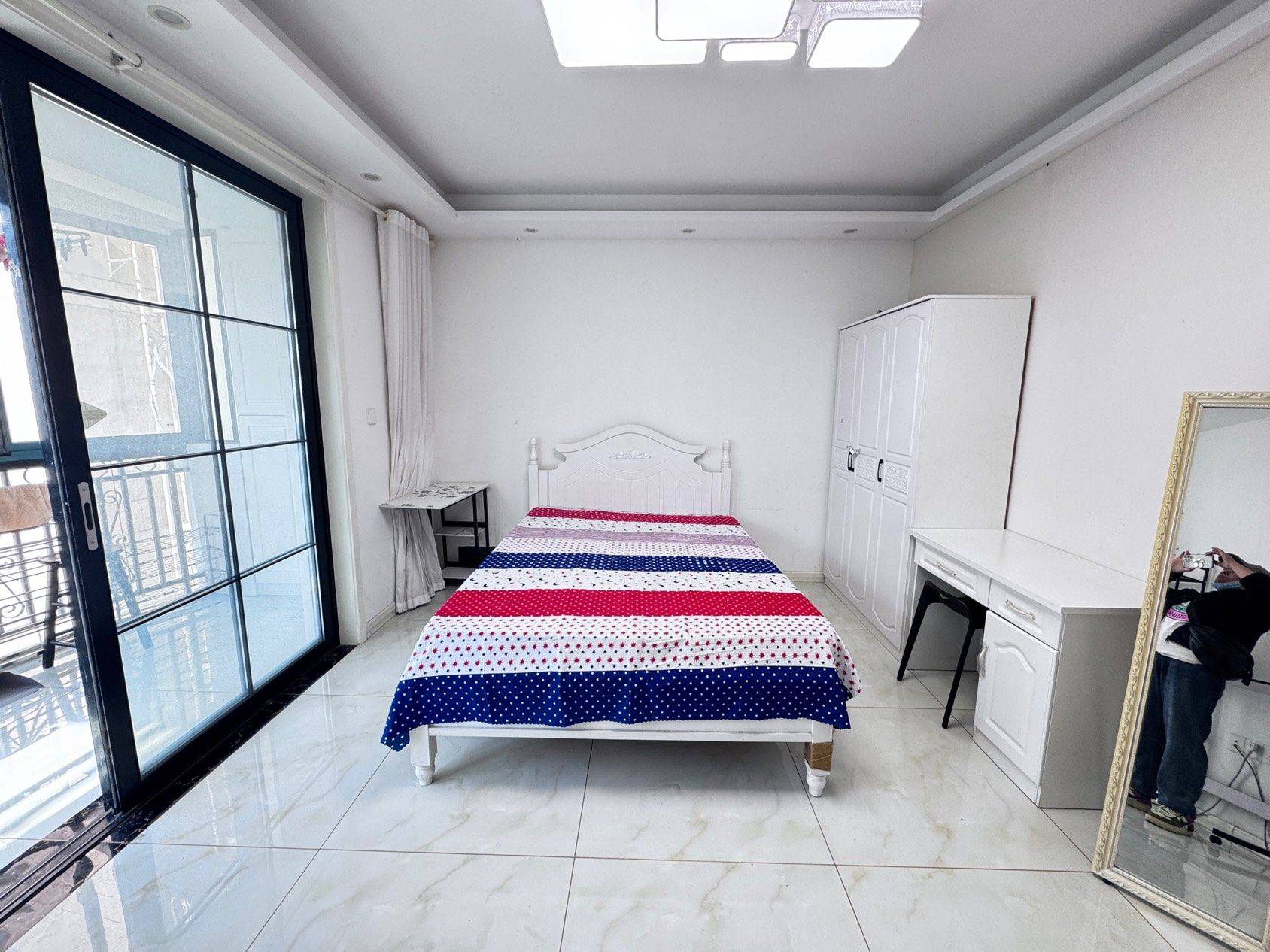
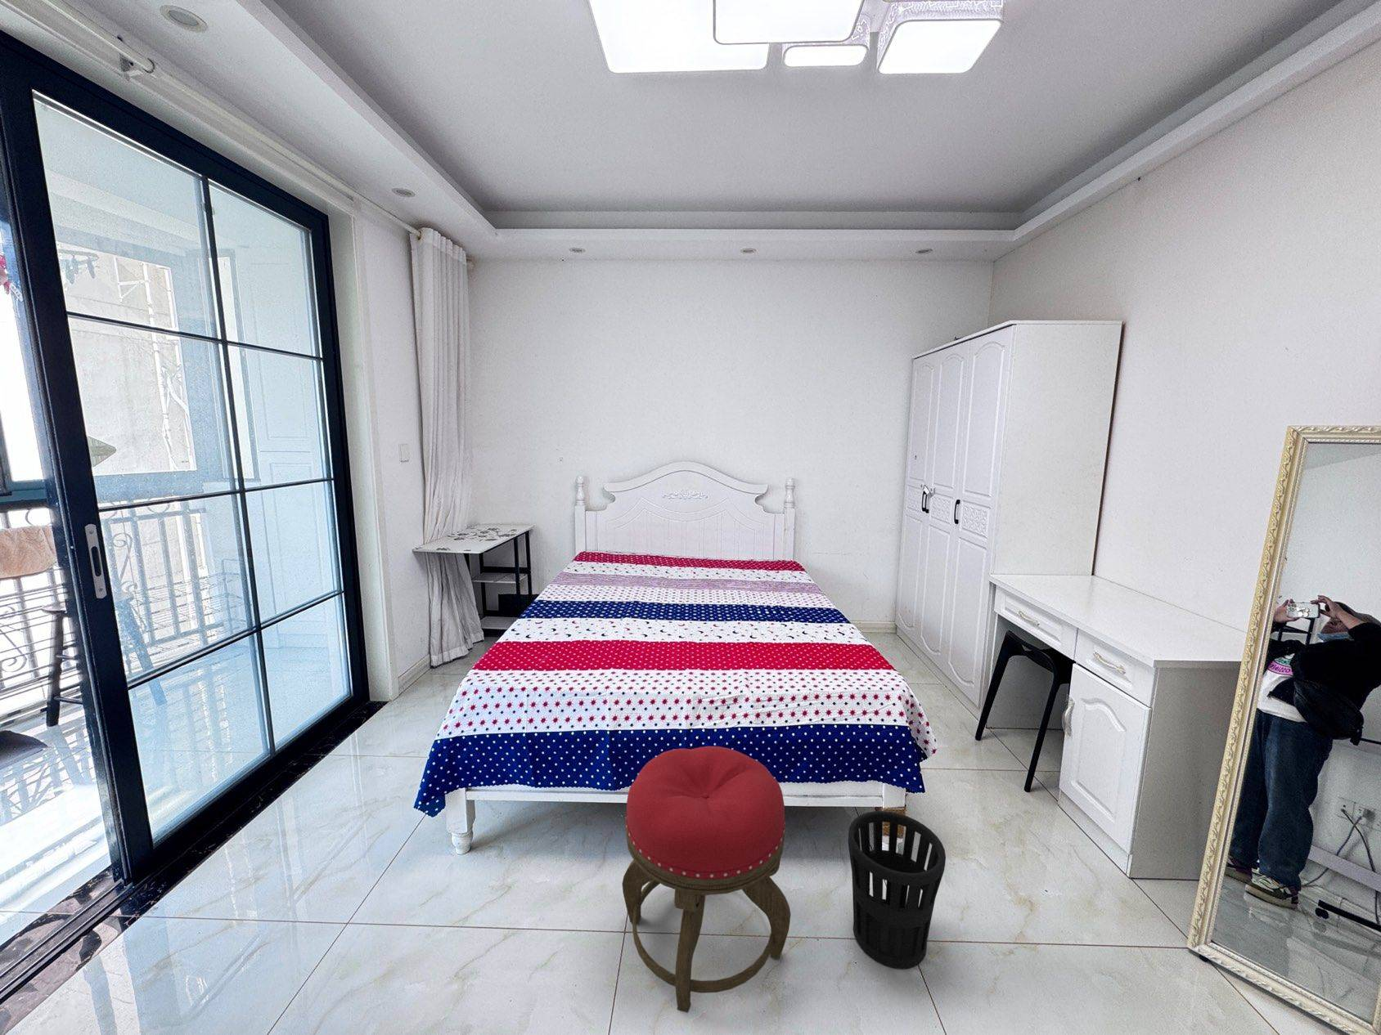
+ stool (705, 859)
+ wastebasket (892, 888)
